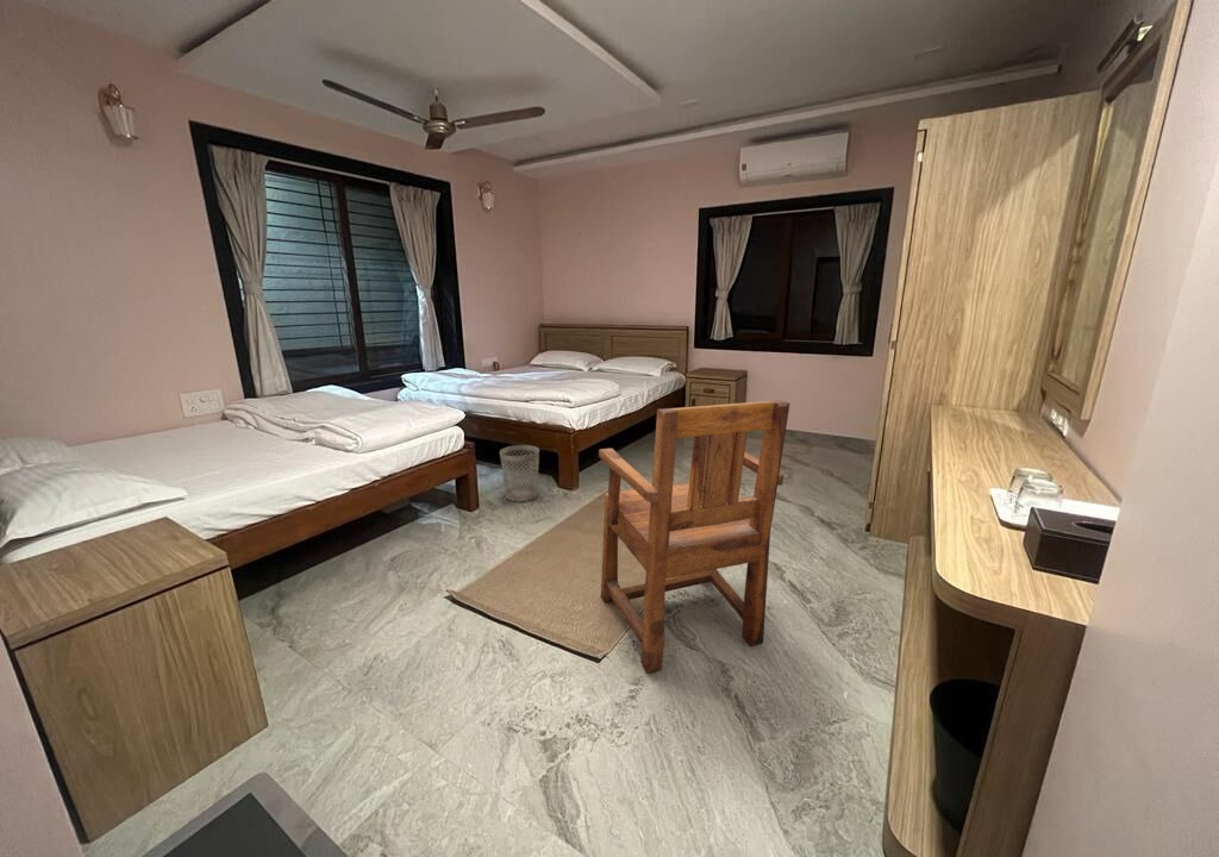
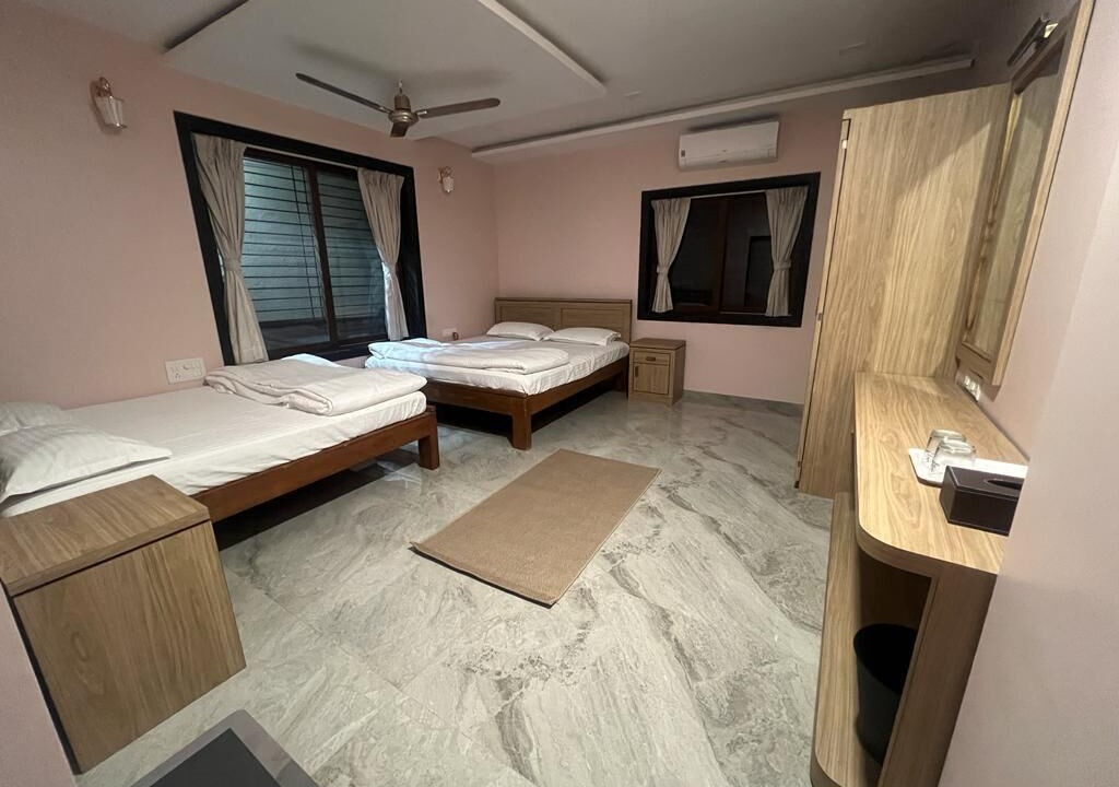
- armchair (683, 513)
- wastebasket (520, 473)
